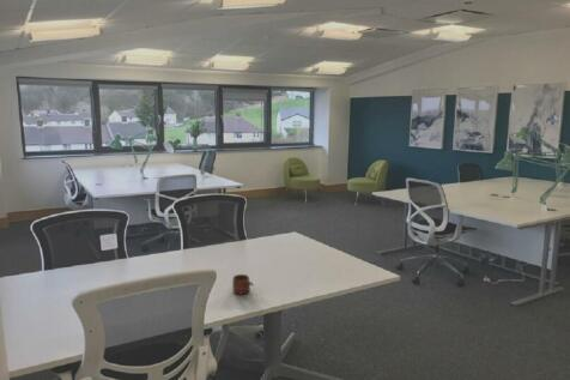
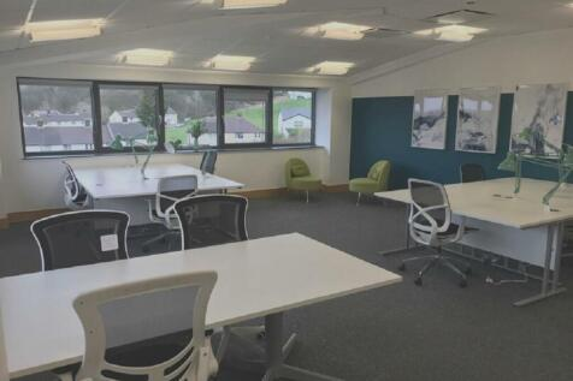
- mug (243, 285)
